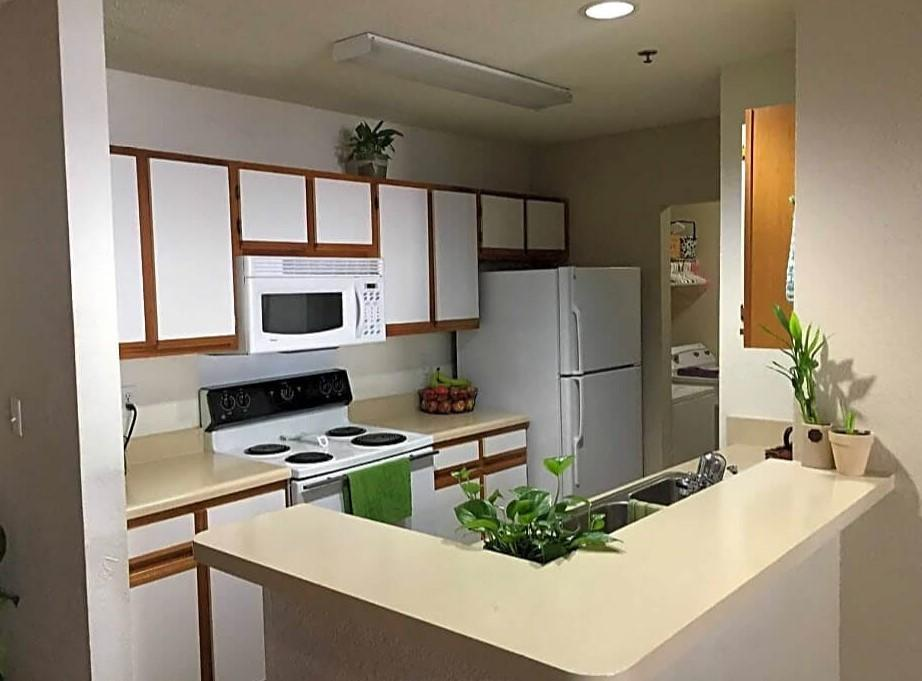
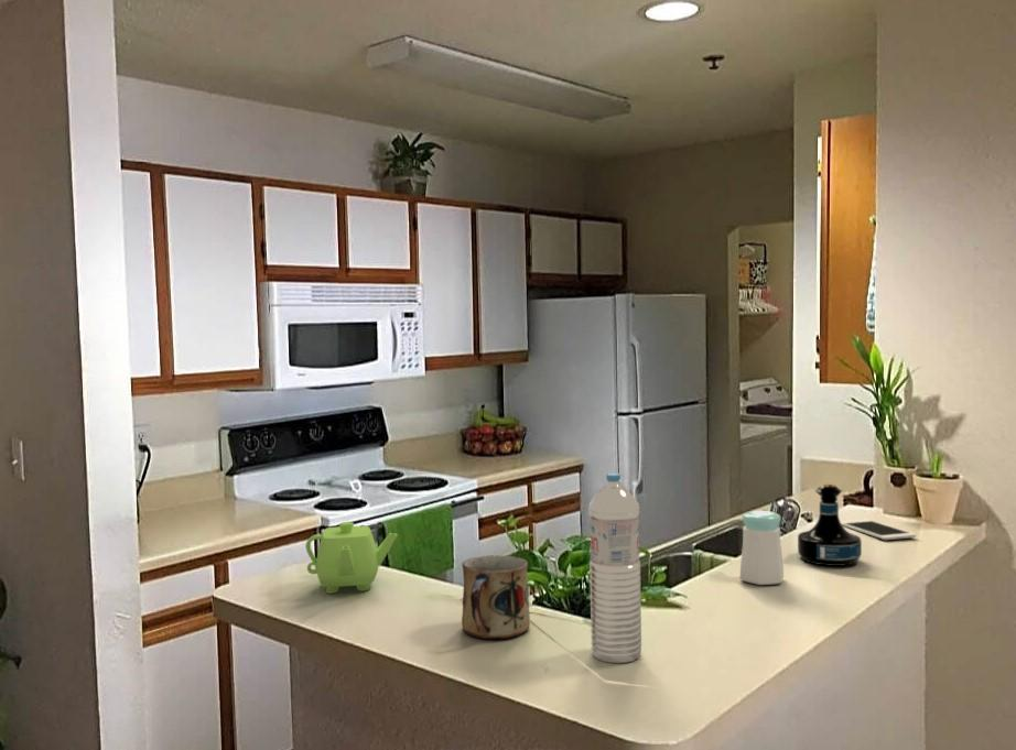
+ salt shaker (761, 546)
+ cell phone (875, 529)
+ mug (494, 596)
+ tequila bottle (829, 522)
+ teapot (352, 554)
+ water bottle (615, 565)
